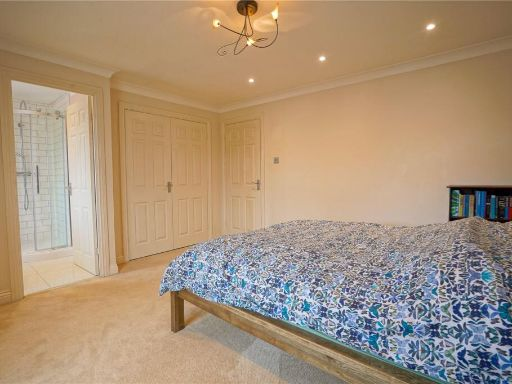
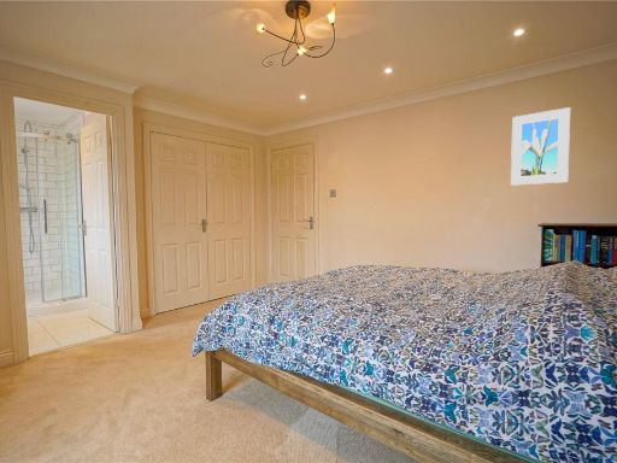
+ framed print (539, 148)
